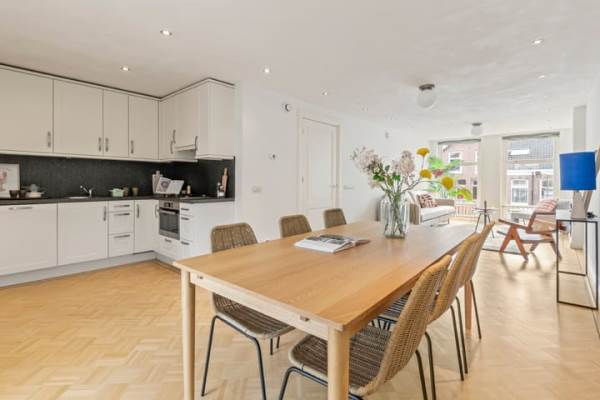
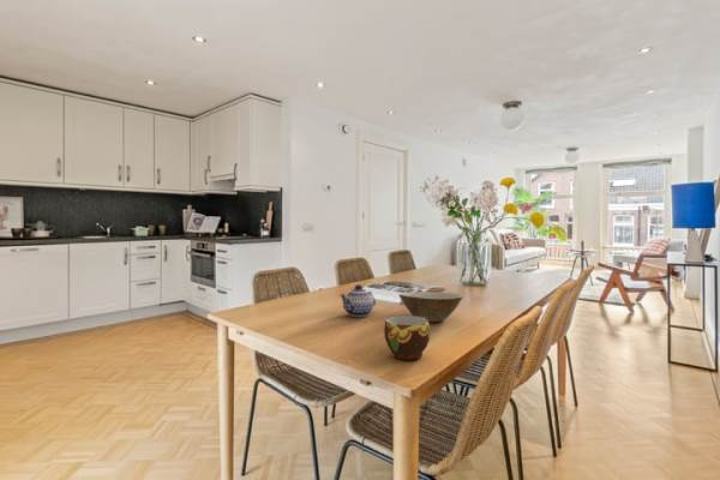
+ bowl (430, 305)
+ teapot (358, 299)
+ cup (406, 336)
